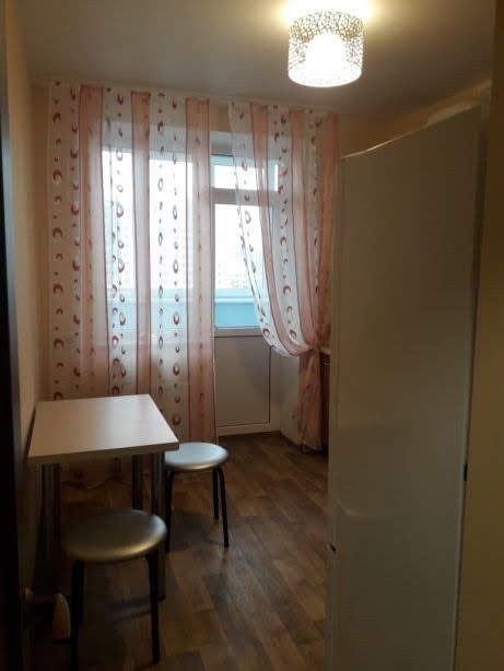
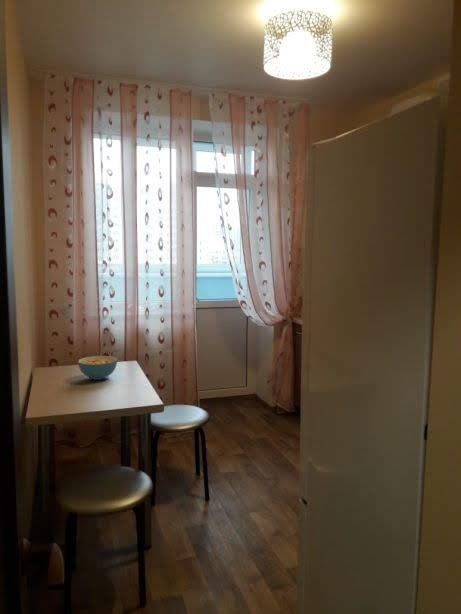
+ cereal bowl (98, 369)
